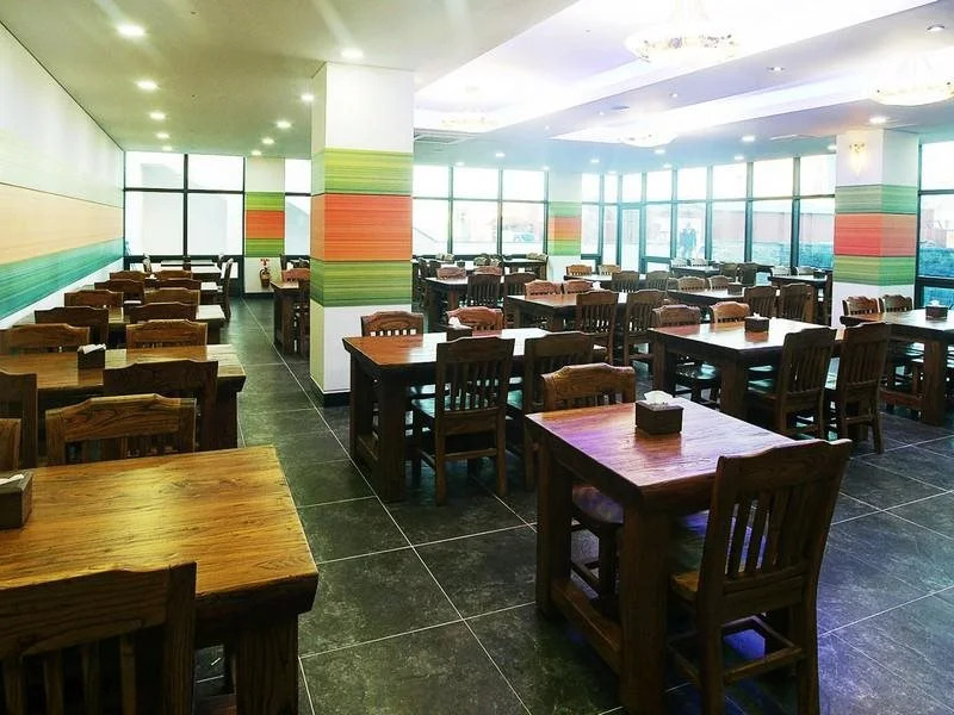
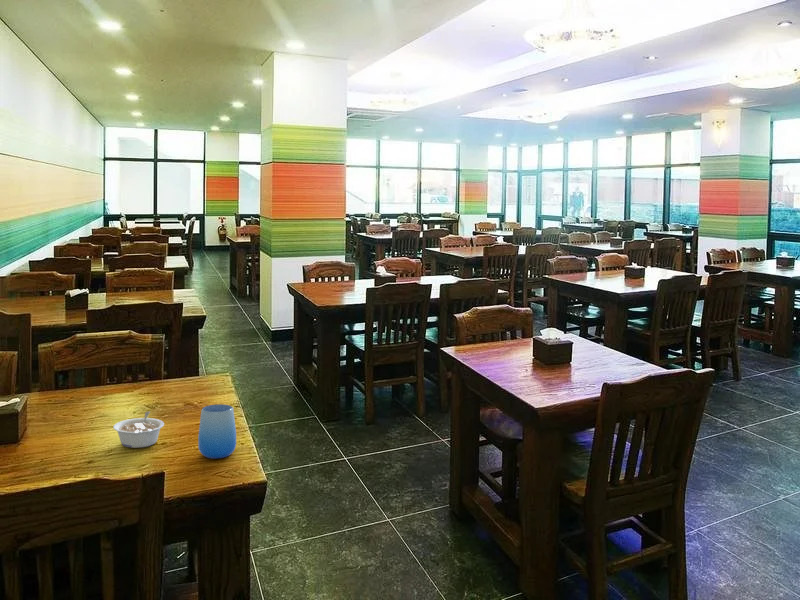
+ cup (217, 431)
+ legume (138, 431)
